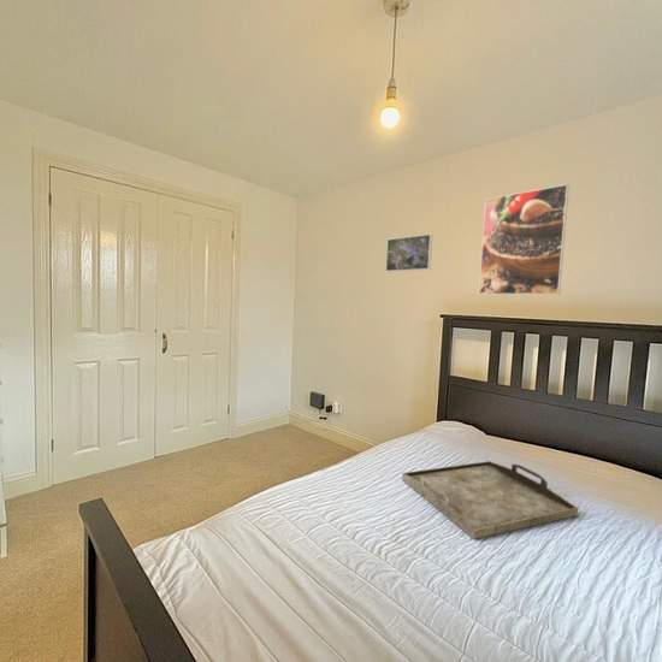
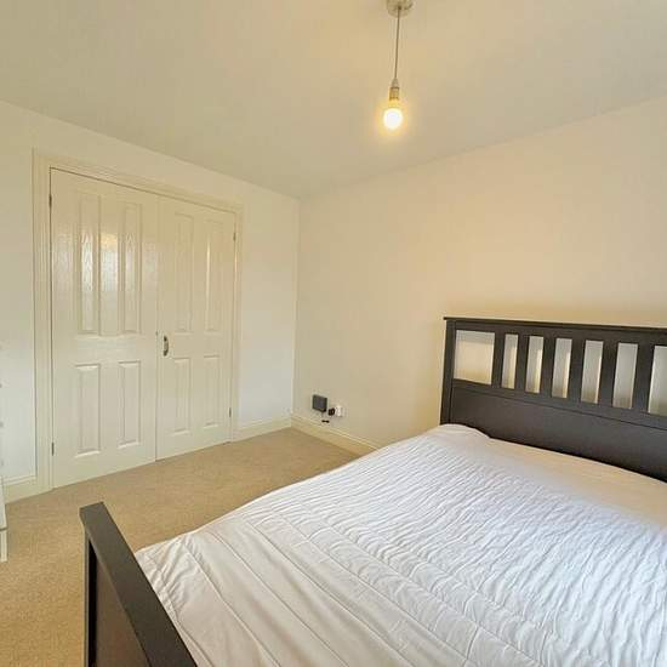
- serving tray (483, 485)
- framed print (520, 243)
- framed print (408, 253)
